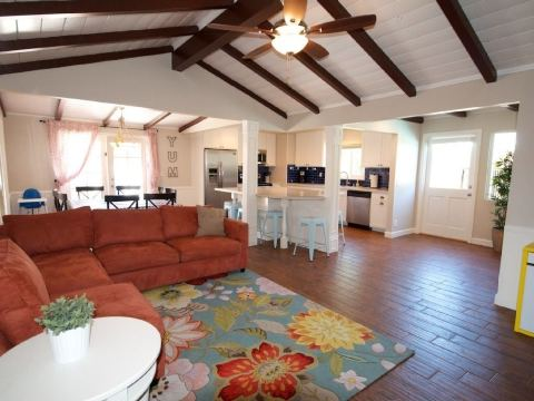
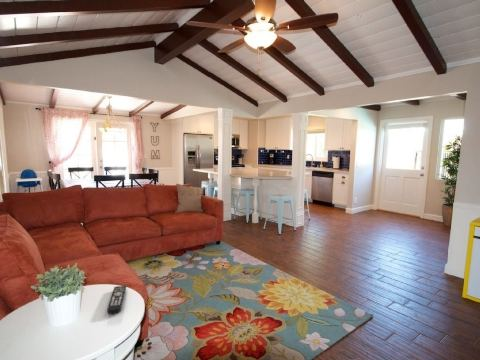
+ remote control (117, 298)
